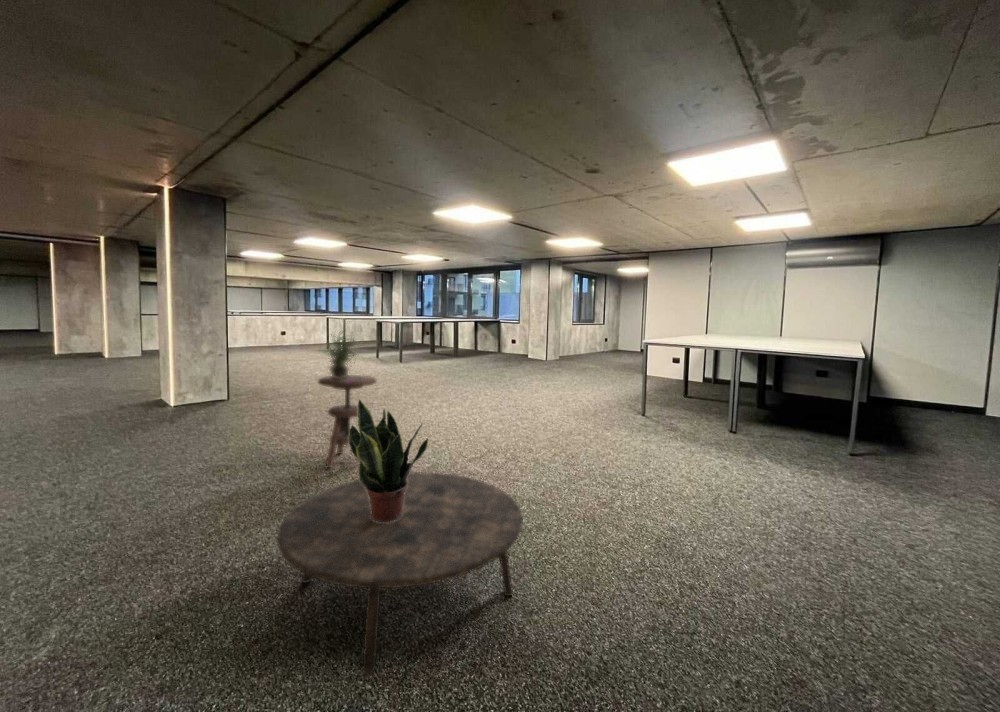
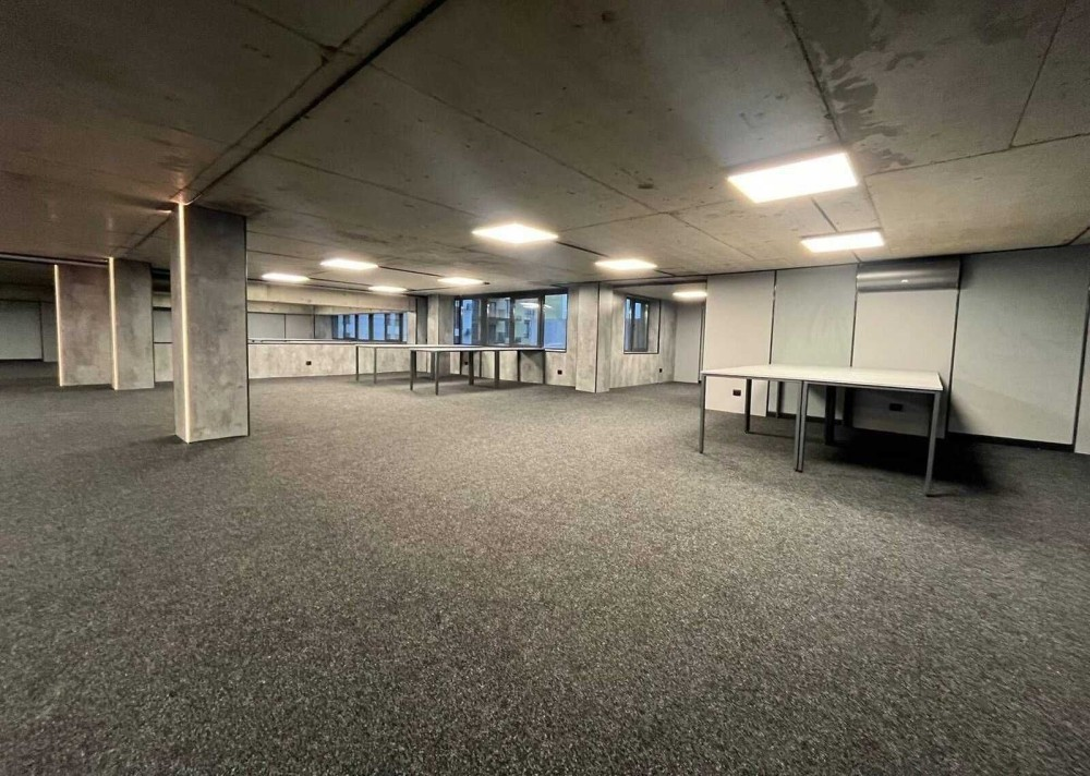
- potted plant (344, 353)
- potted plant (388, 458)
- coffee table (407, 549)
- side table (347, 419)
